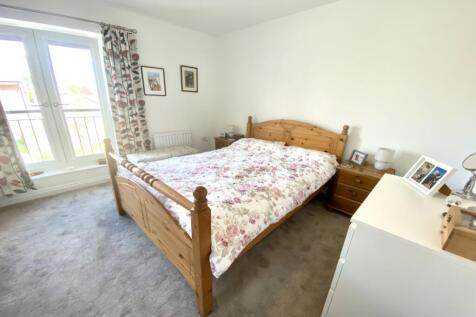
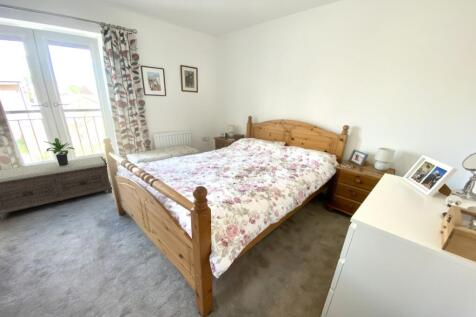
+ potted plant (61, 152)
+ bench (57, 183)
